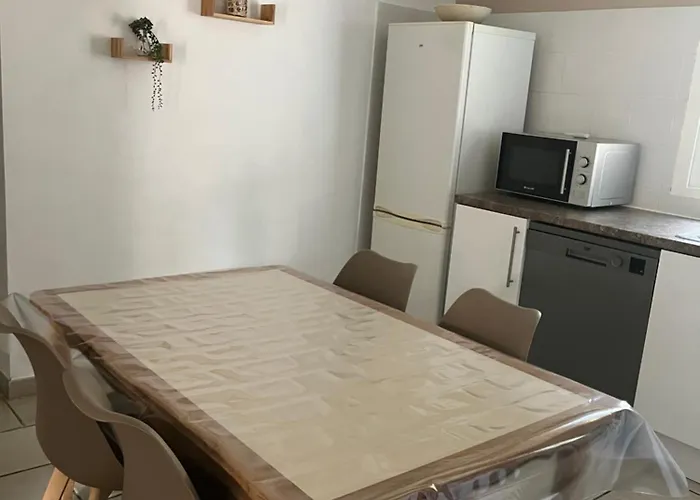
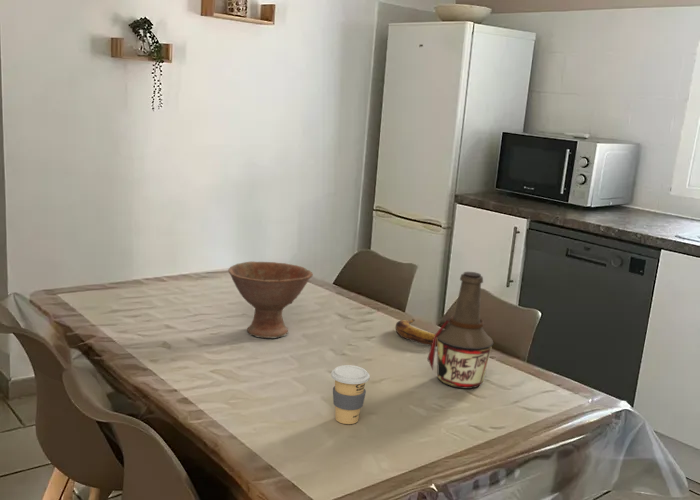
+ bottle (462, 327)
+ banana (419, 331)
+ coffee cup (348, 395)
+ bowl (267, 299)
